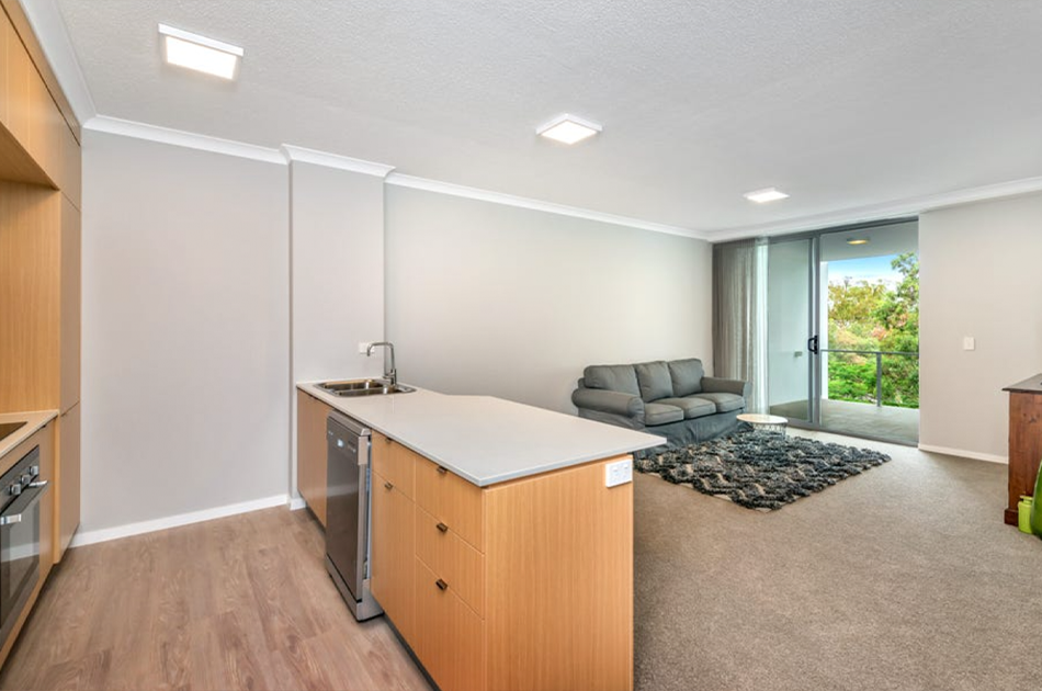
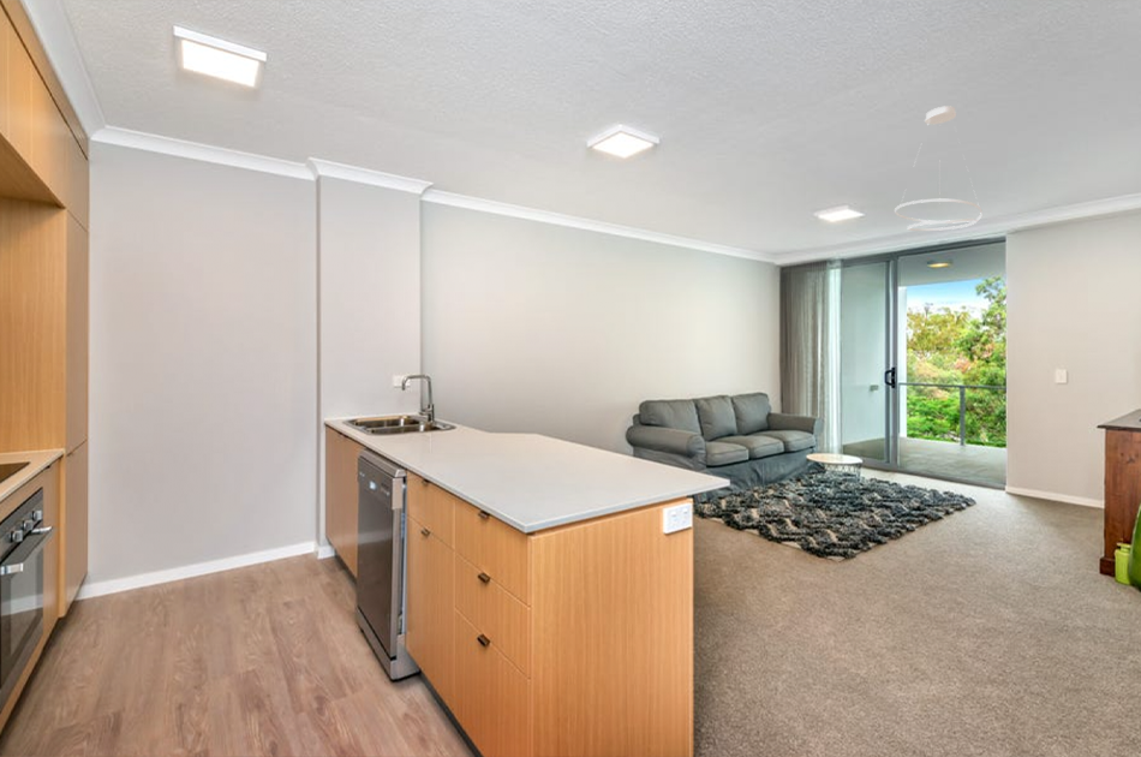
+ ceiling light fixture (939, 171)
